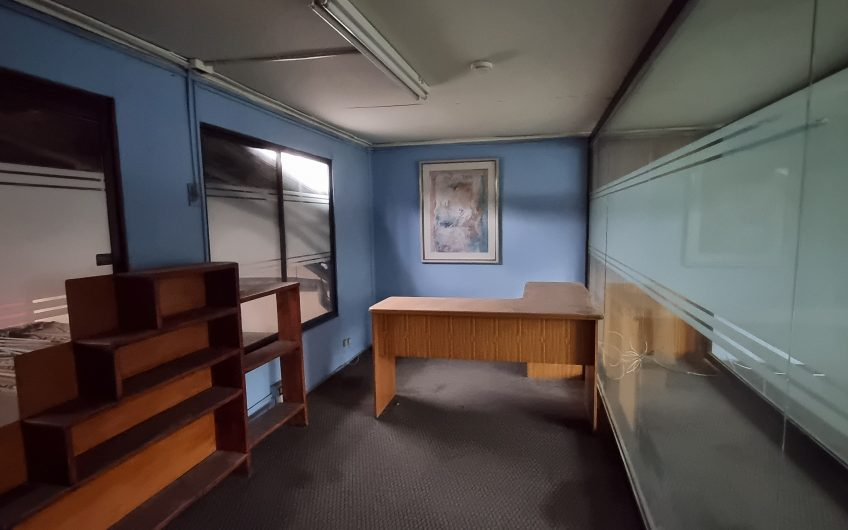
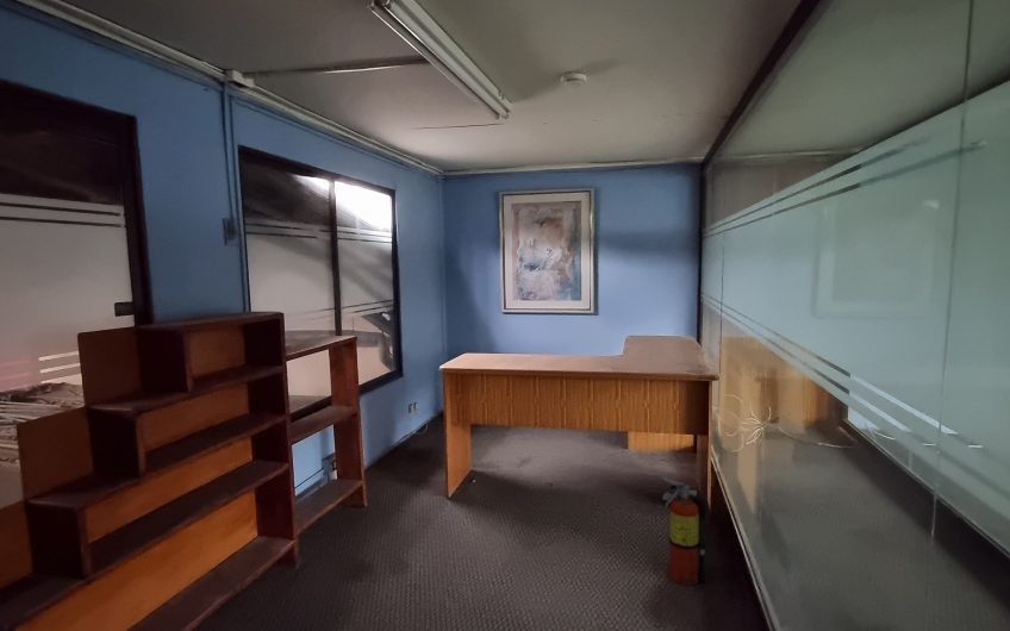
+ fire extinguisher (684, 526)
